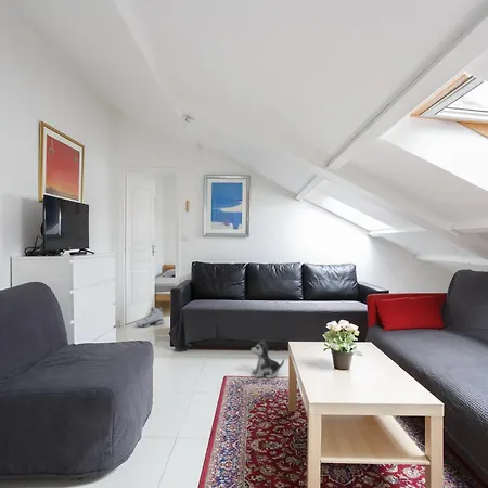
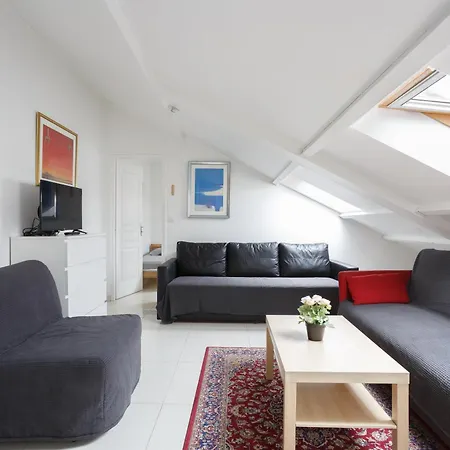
- sneaker (150, 316)
- plush toy (267, 356)
